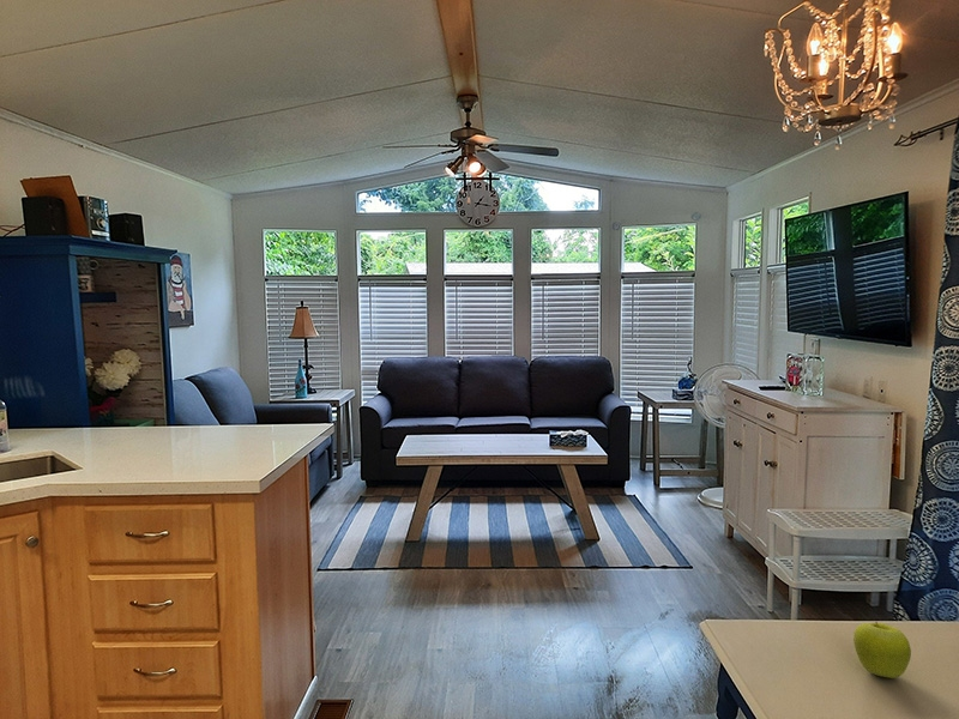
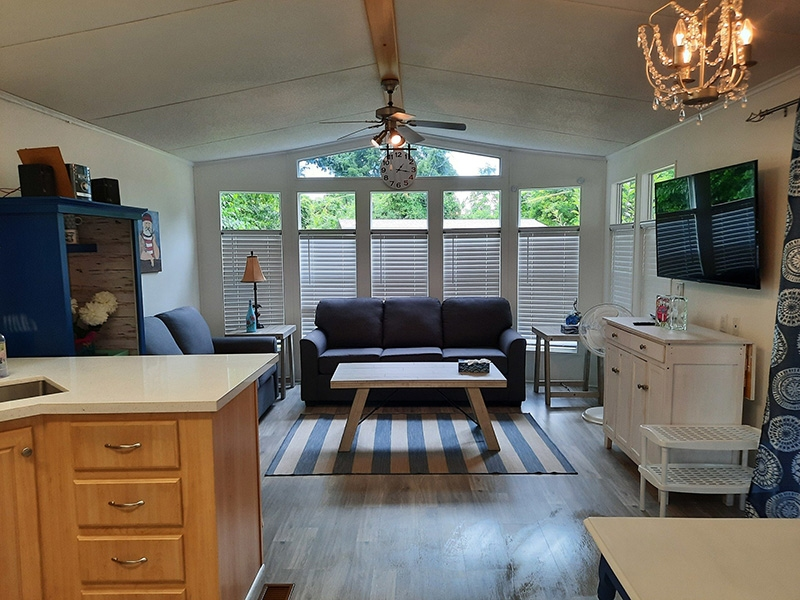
- fruit (881, 648)
